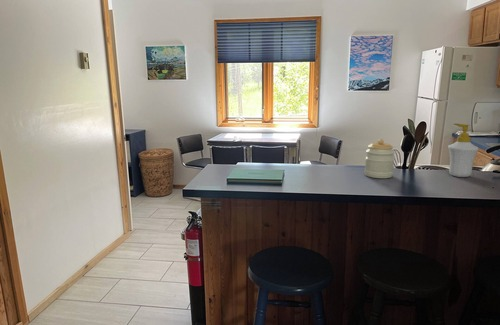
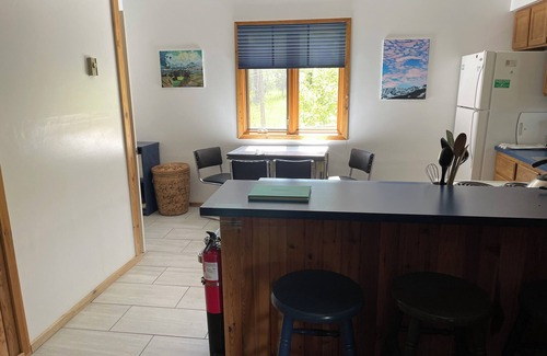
- soap bottle (462, 150)
- jar (379, 157)
